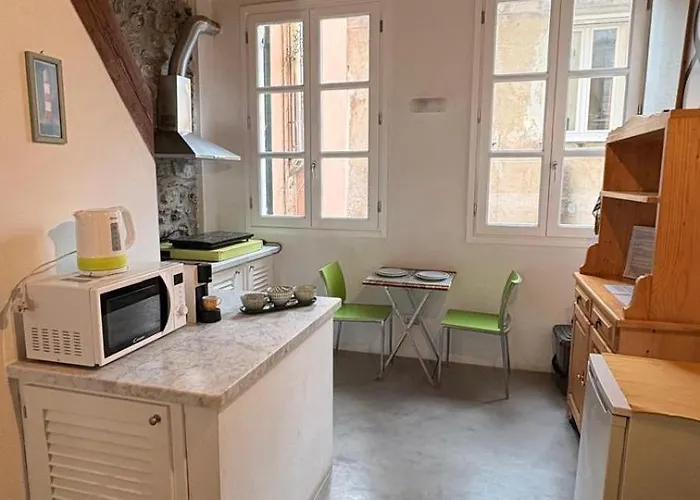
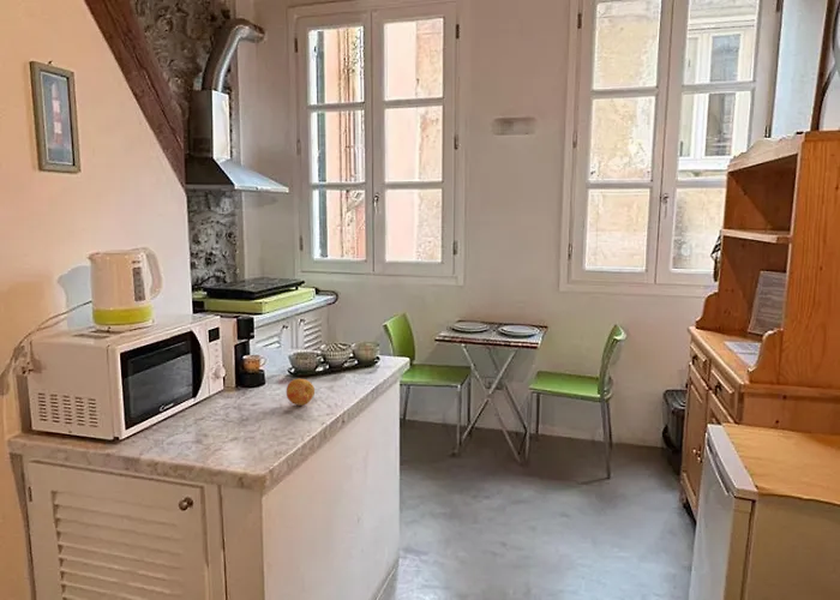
+ fruit (300, 391)
